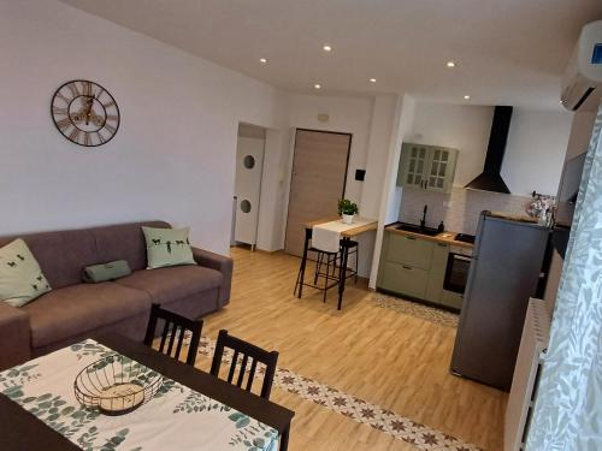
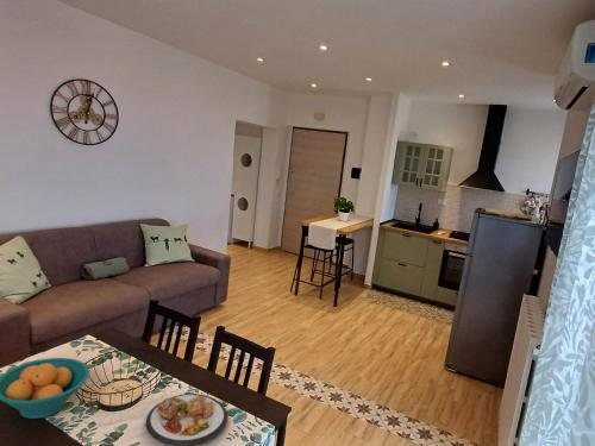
+ plate (187, 415)
+ fruit bowl (43, 385)
